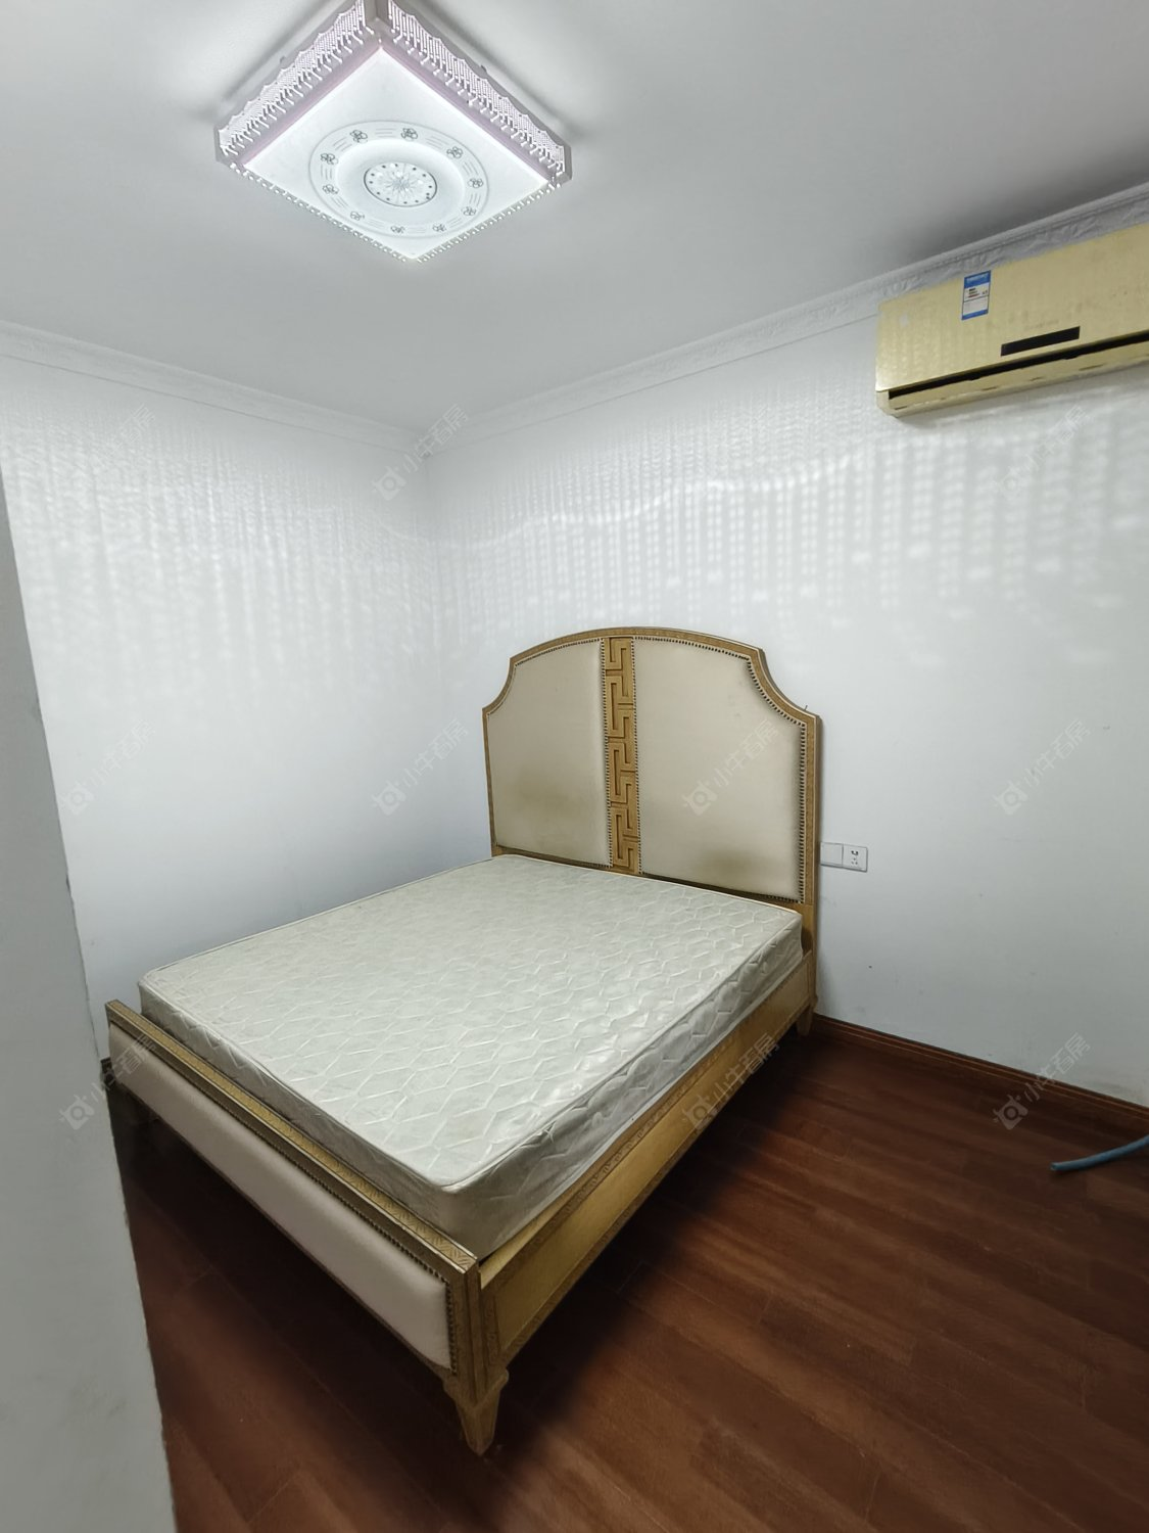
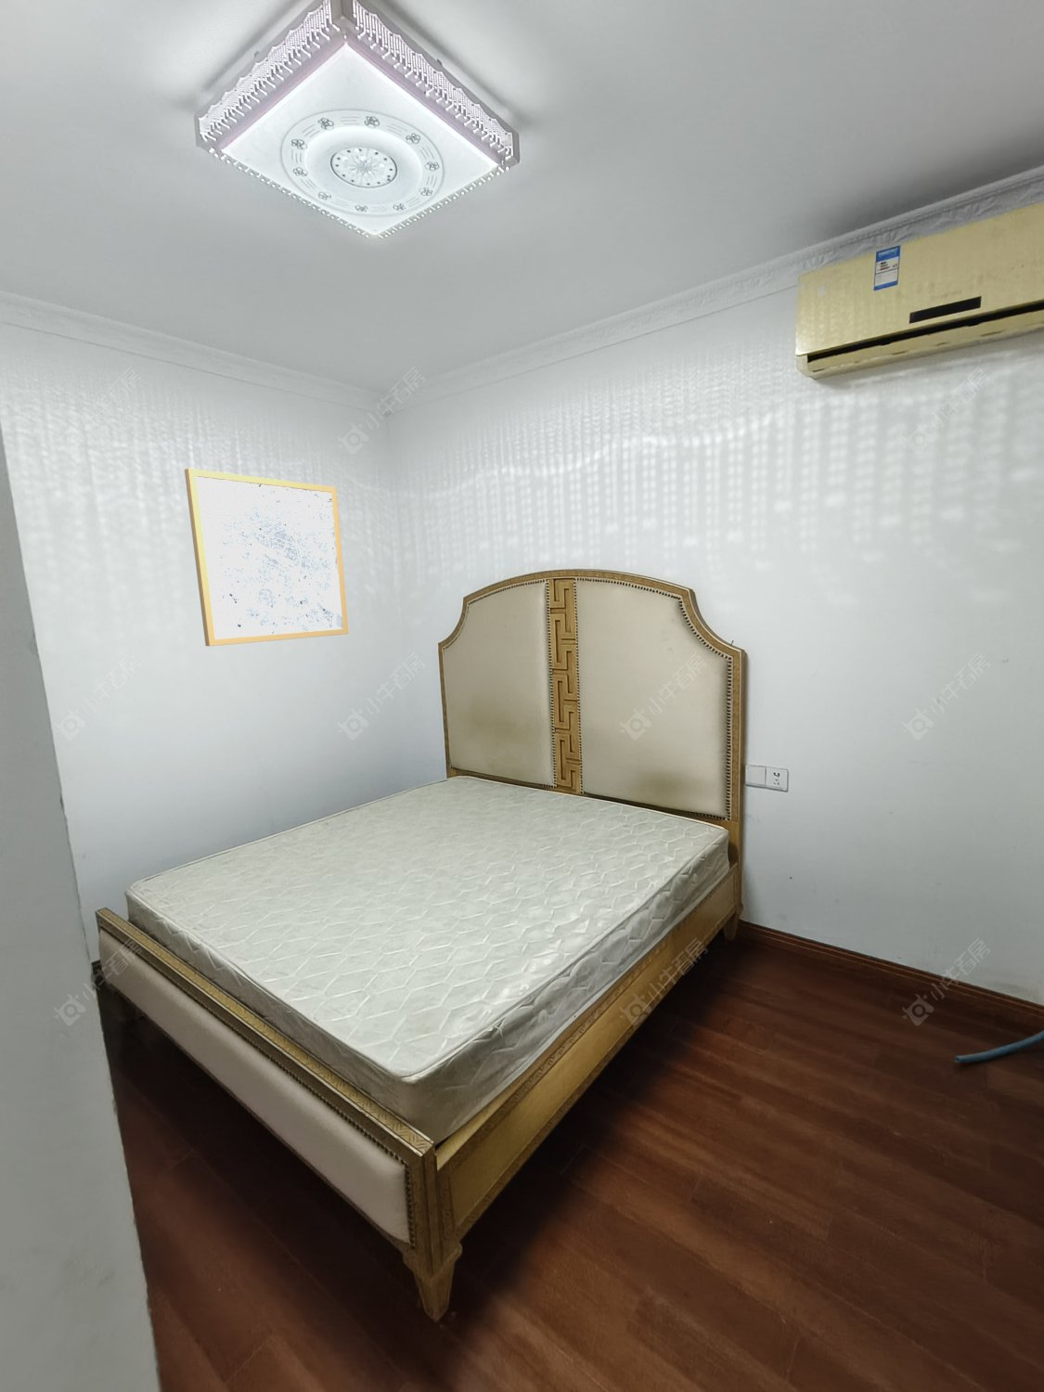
+ wall art (274, 560)
